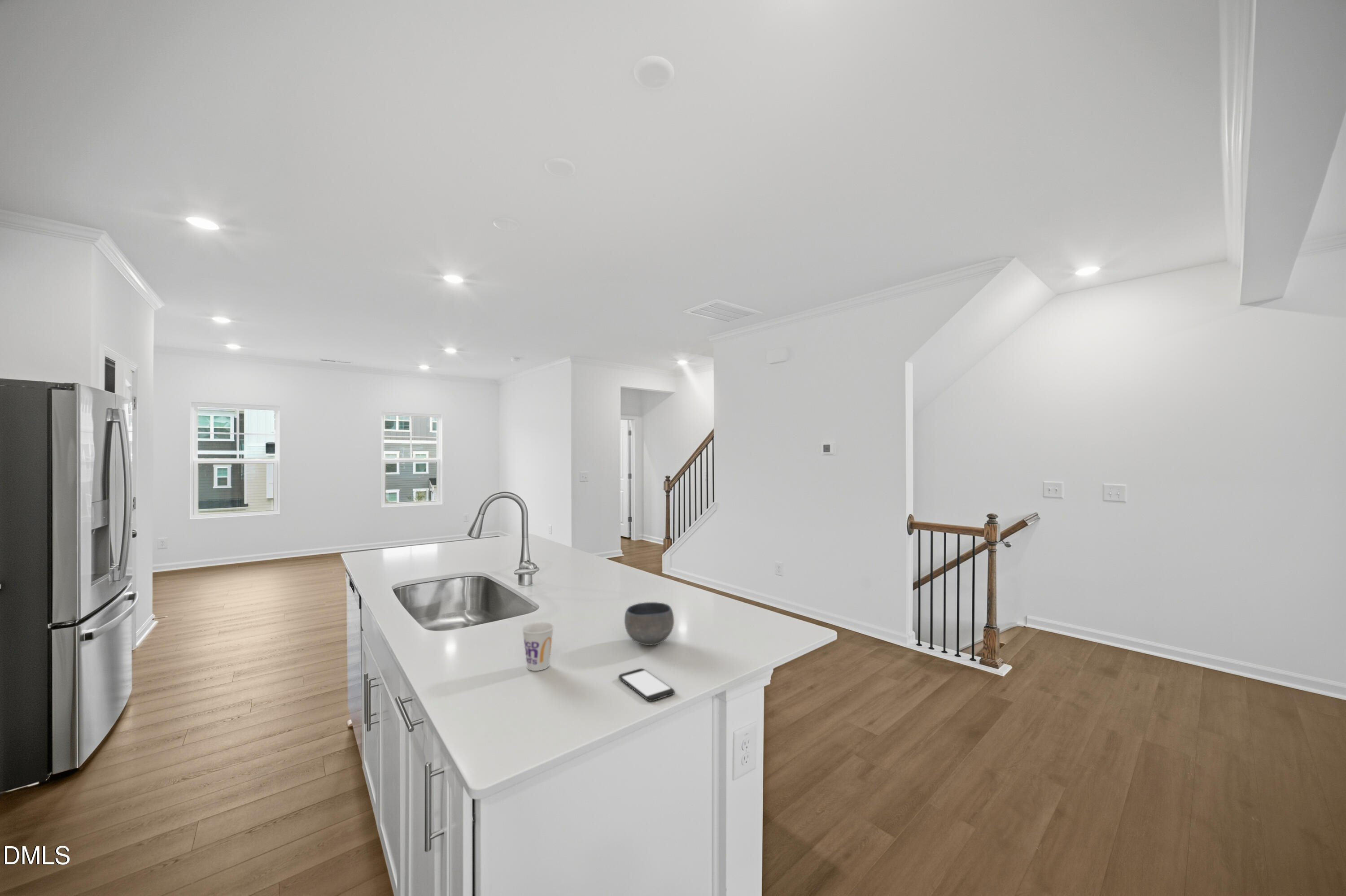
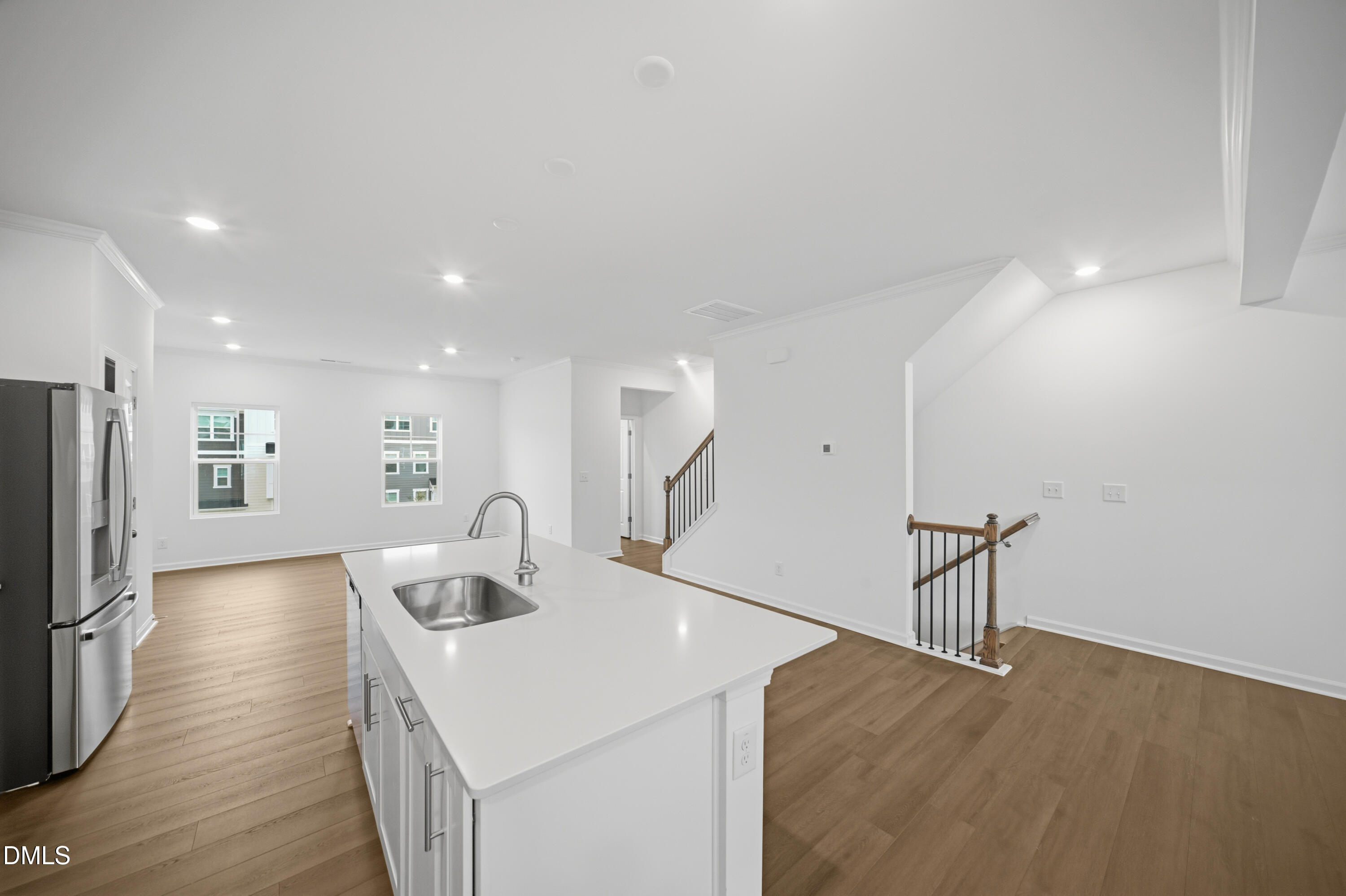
- smartphone (646, 684)
- cup (538, 647)
- bowl (649, 625)
